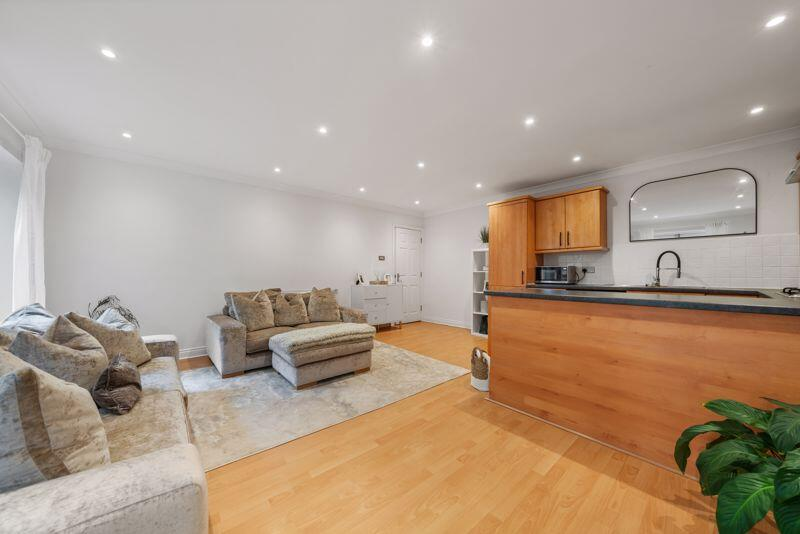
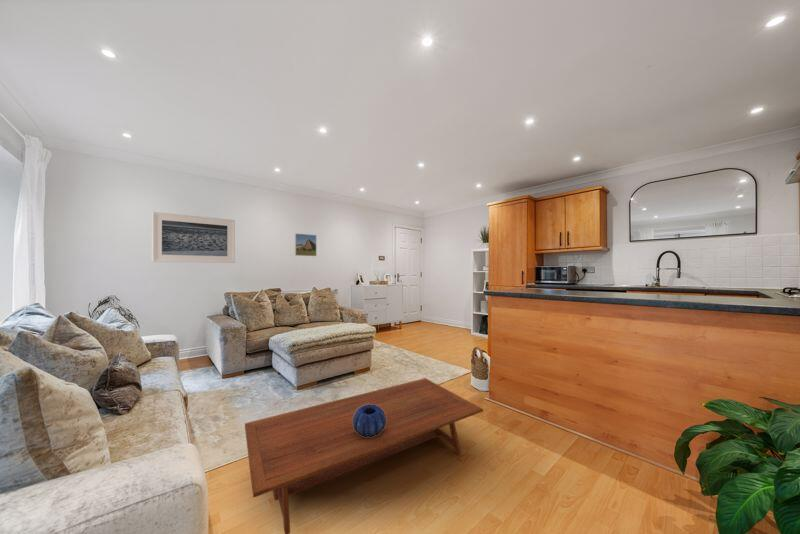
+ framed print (196, 239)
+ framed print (305, 245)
+ decorative bowl (369, 419)
+ coffee table (369, 438)
